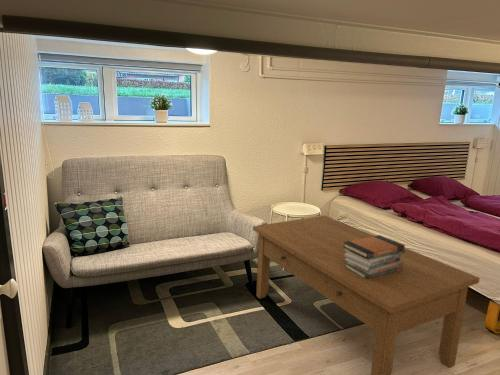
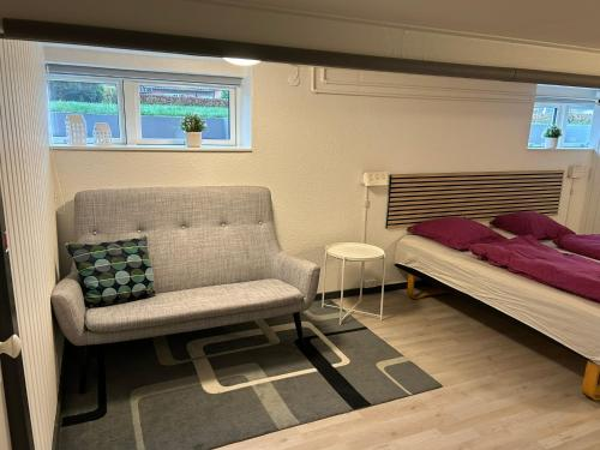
- book stack (373, 256)
- coffee table (345, 287)
